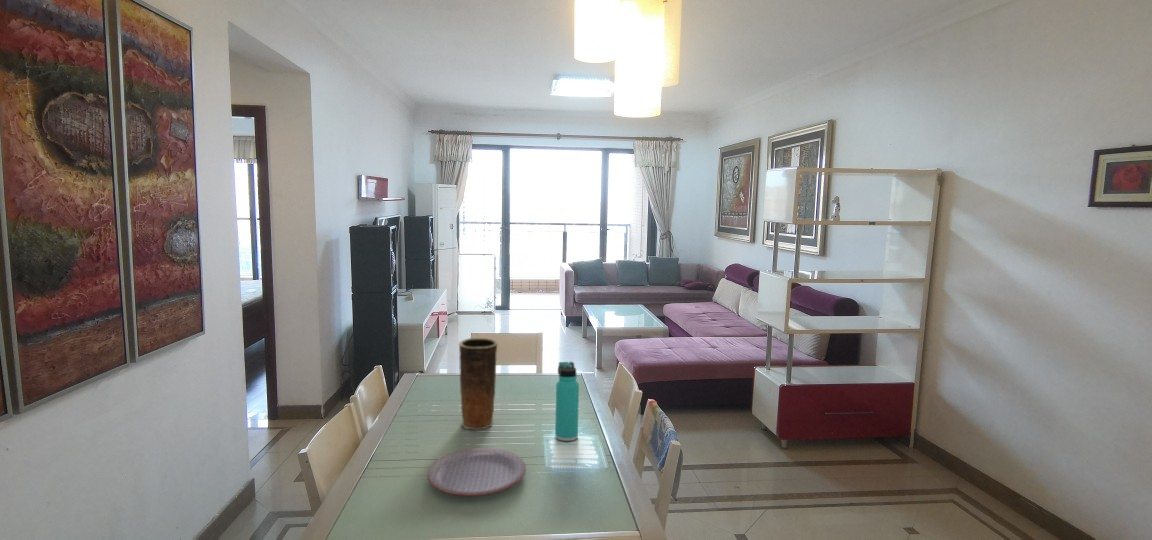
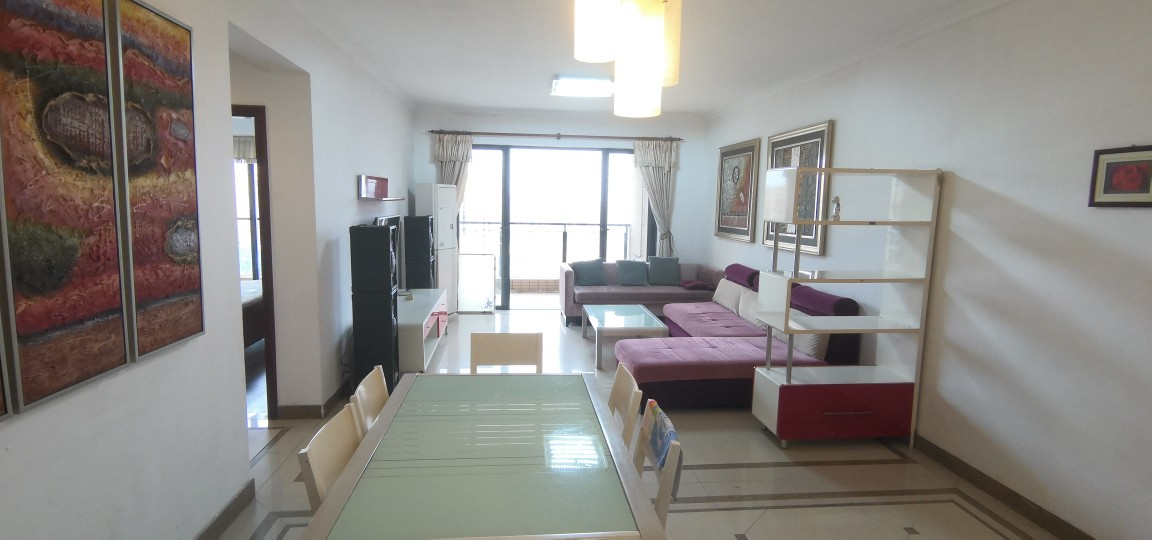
- thermos bottle (567, 399)
- vase (478, 383)
- plate (477, 472)
